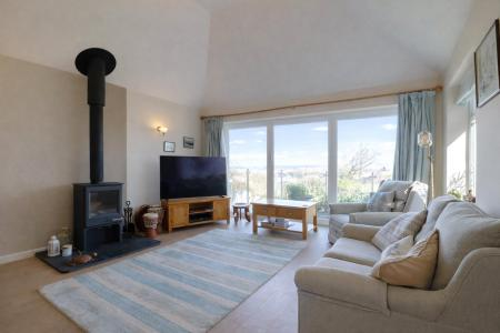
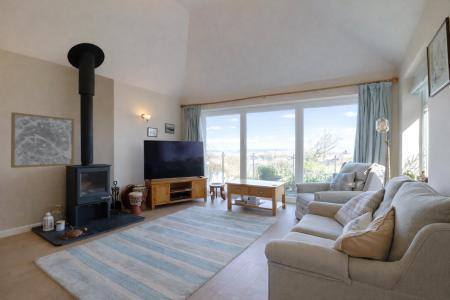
+ wall art (45, 141)
